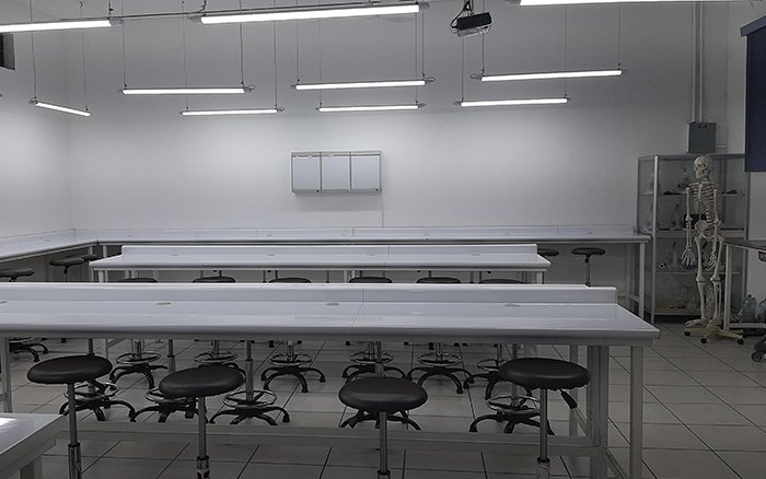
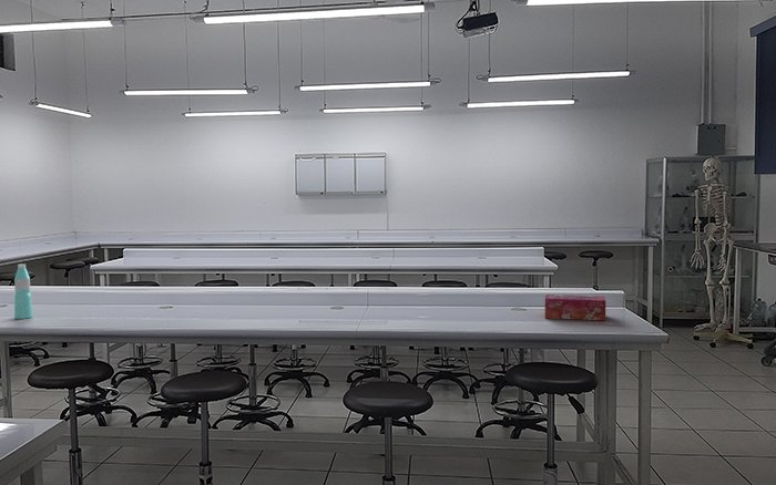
+ tissue box (574, 307)
+ water bottle (22, 290)
